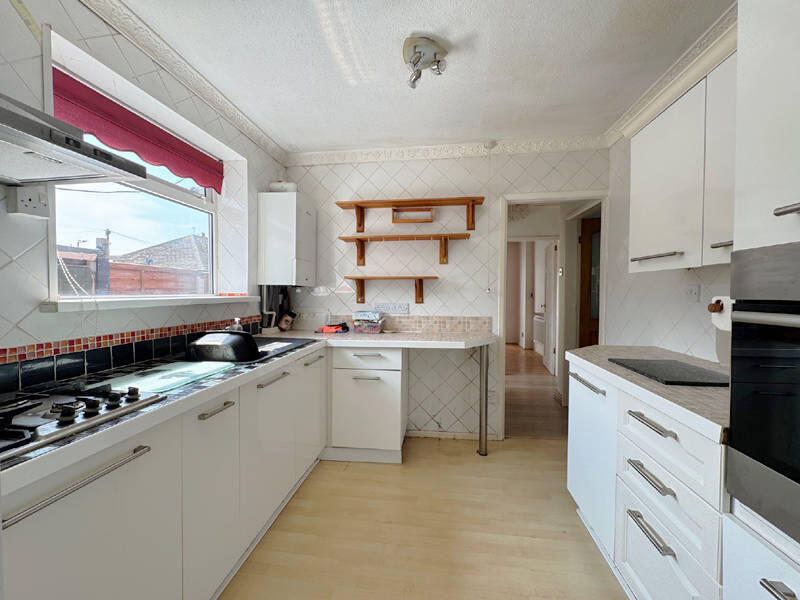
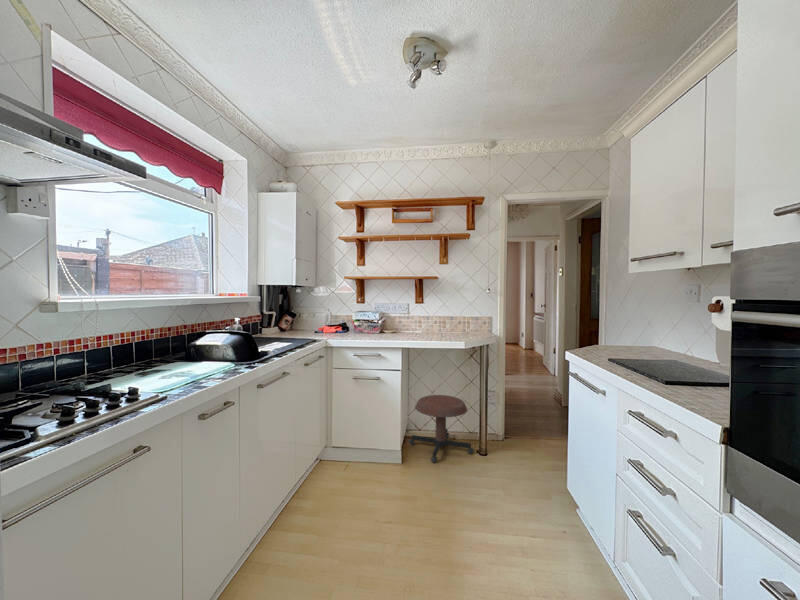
+ stool (440, 424)
